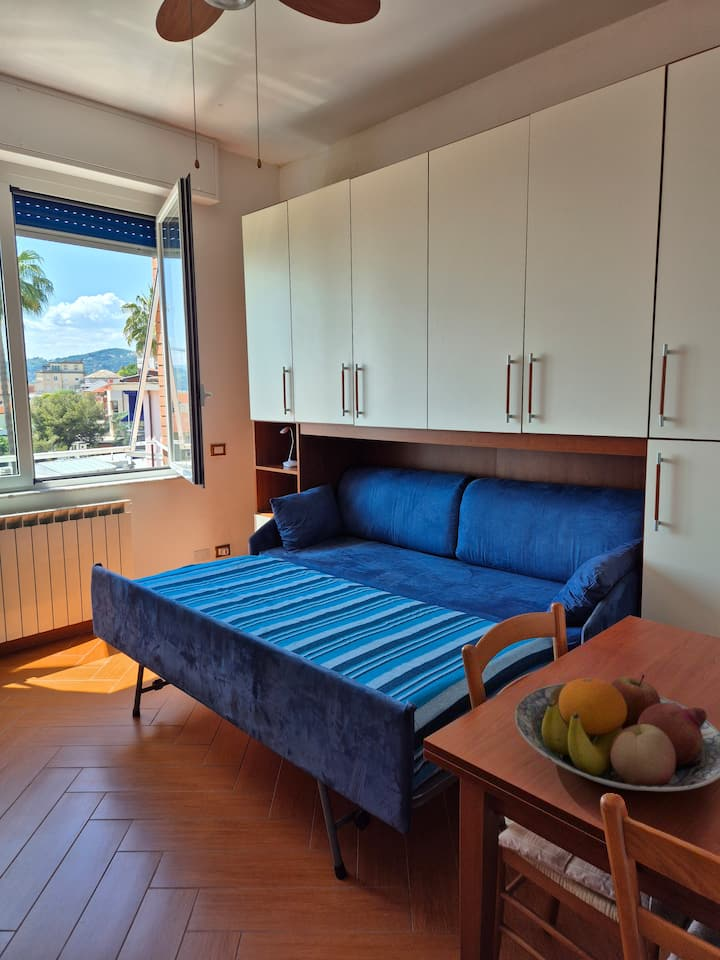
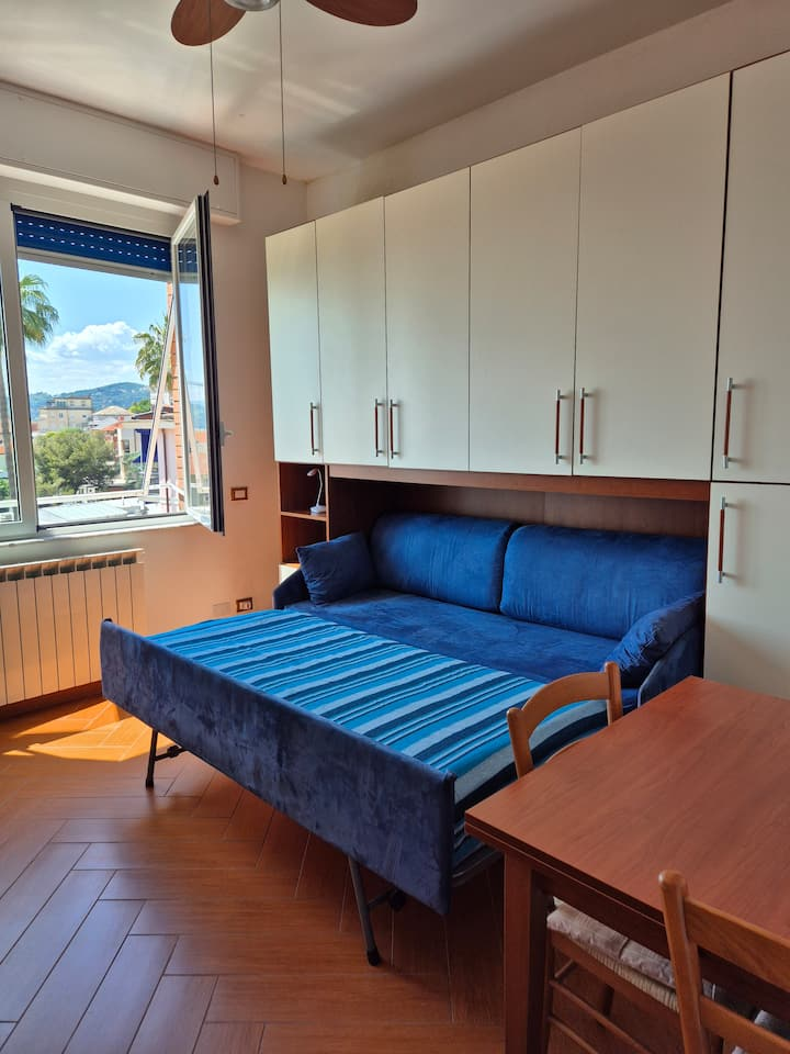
- fruit bowl (616, 719)
